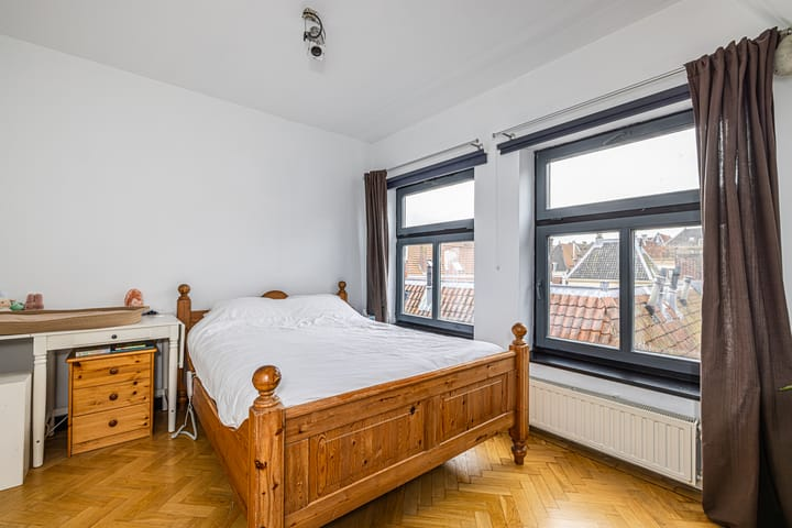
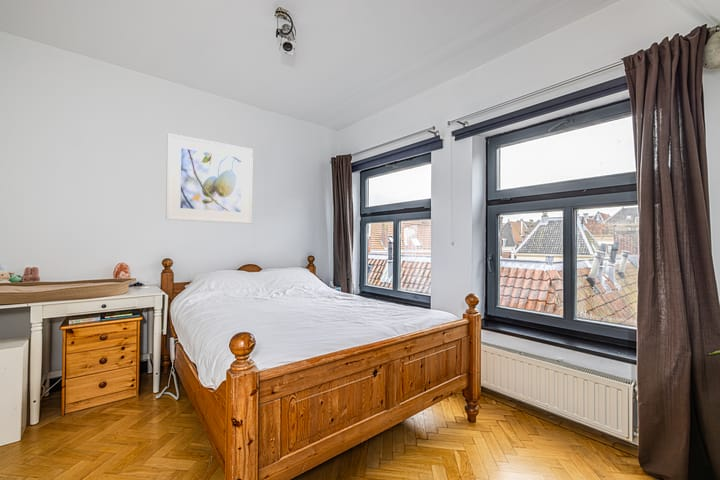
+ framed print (212, 181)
